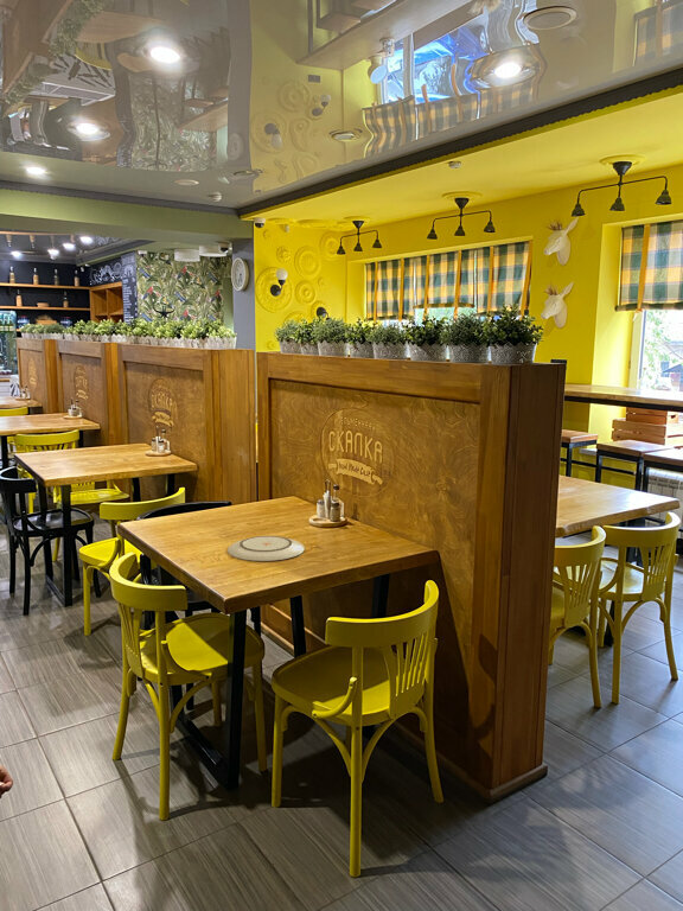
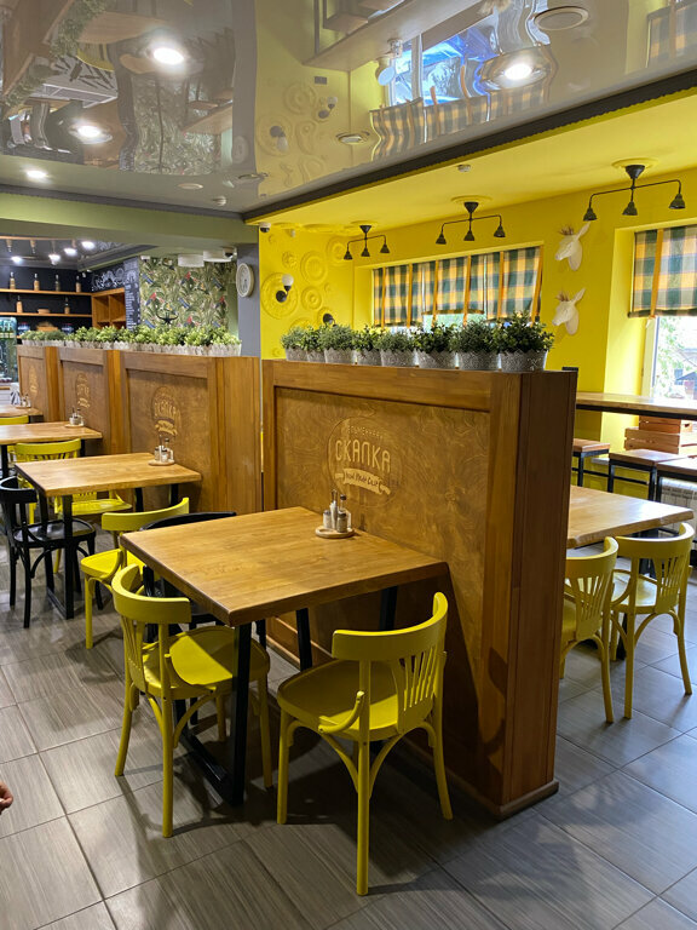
- plate (266, 546)
